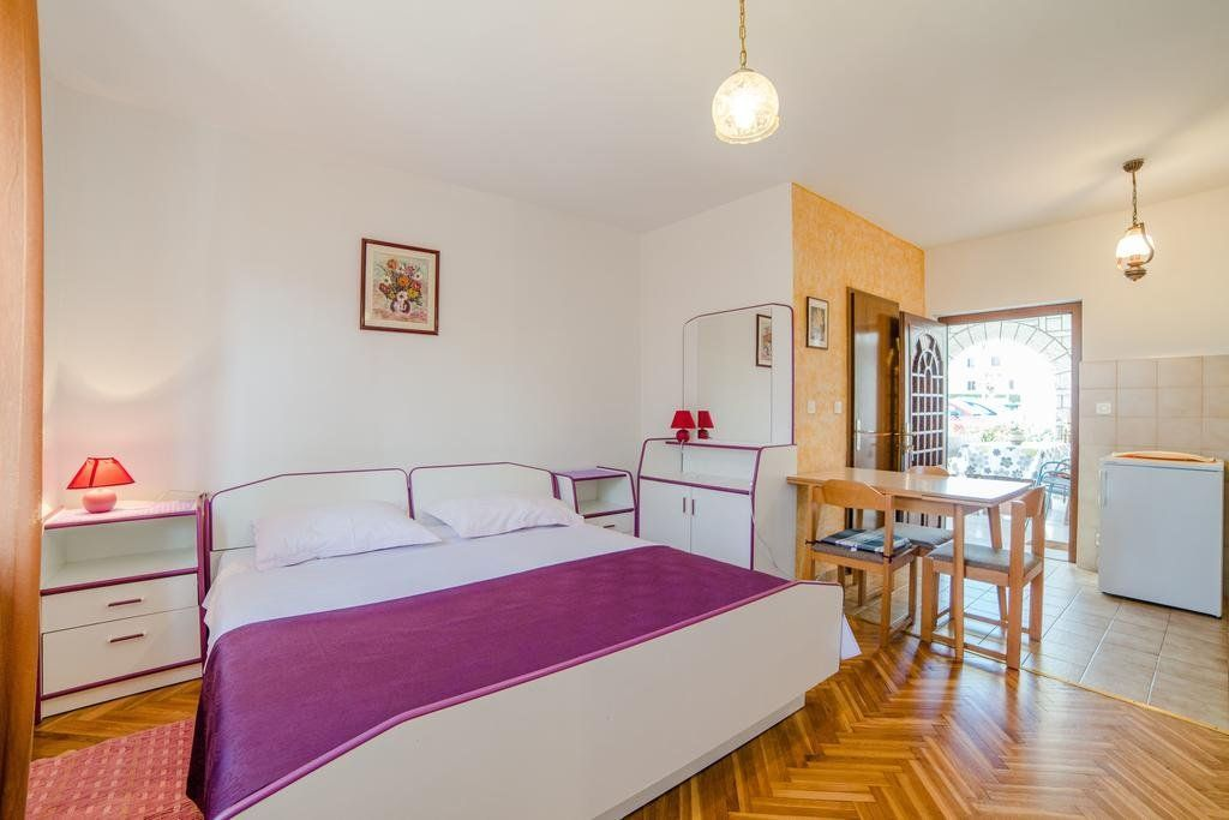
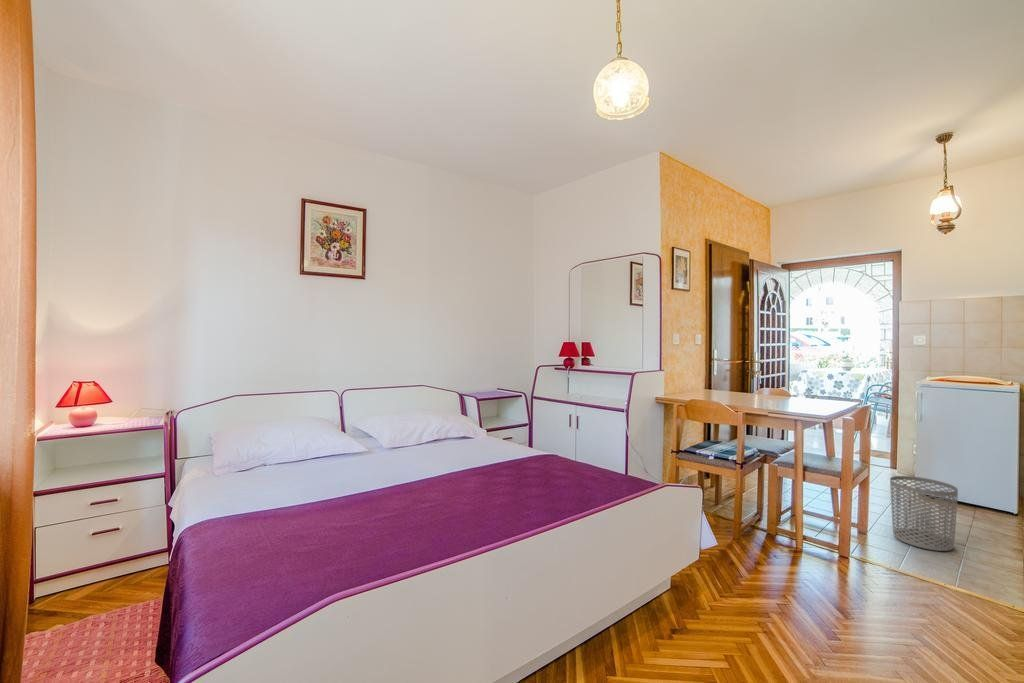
+ waste bin (922, 511)
